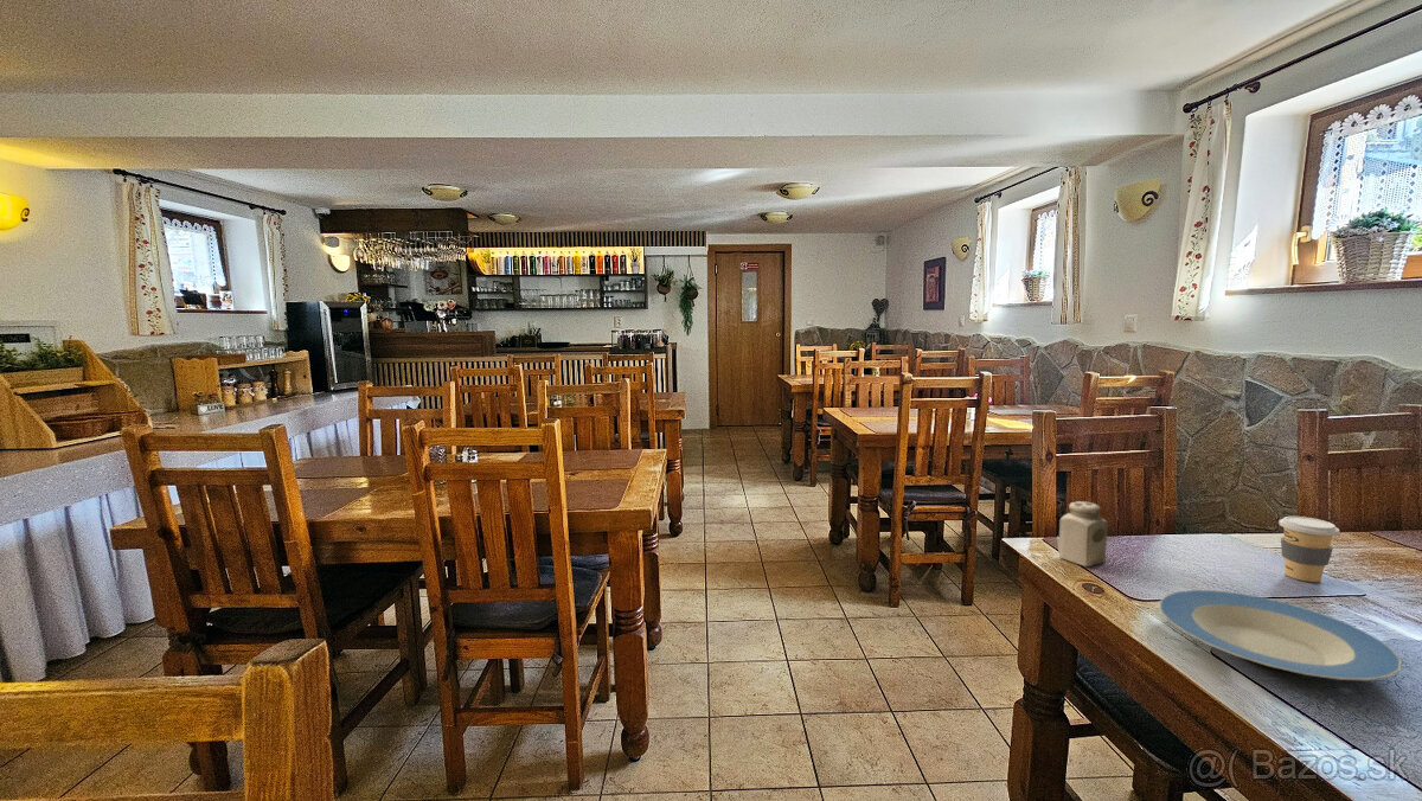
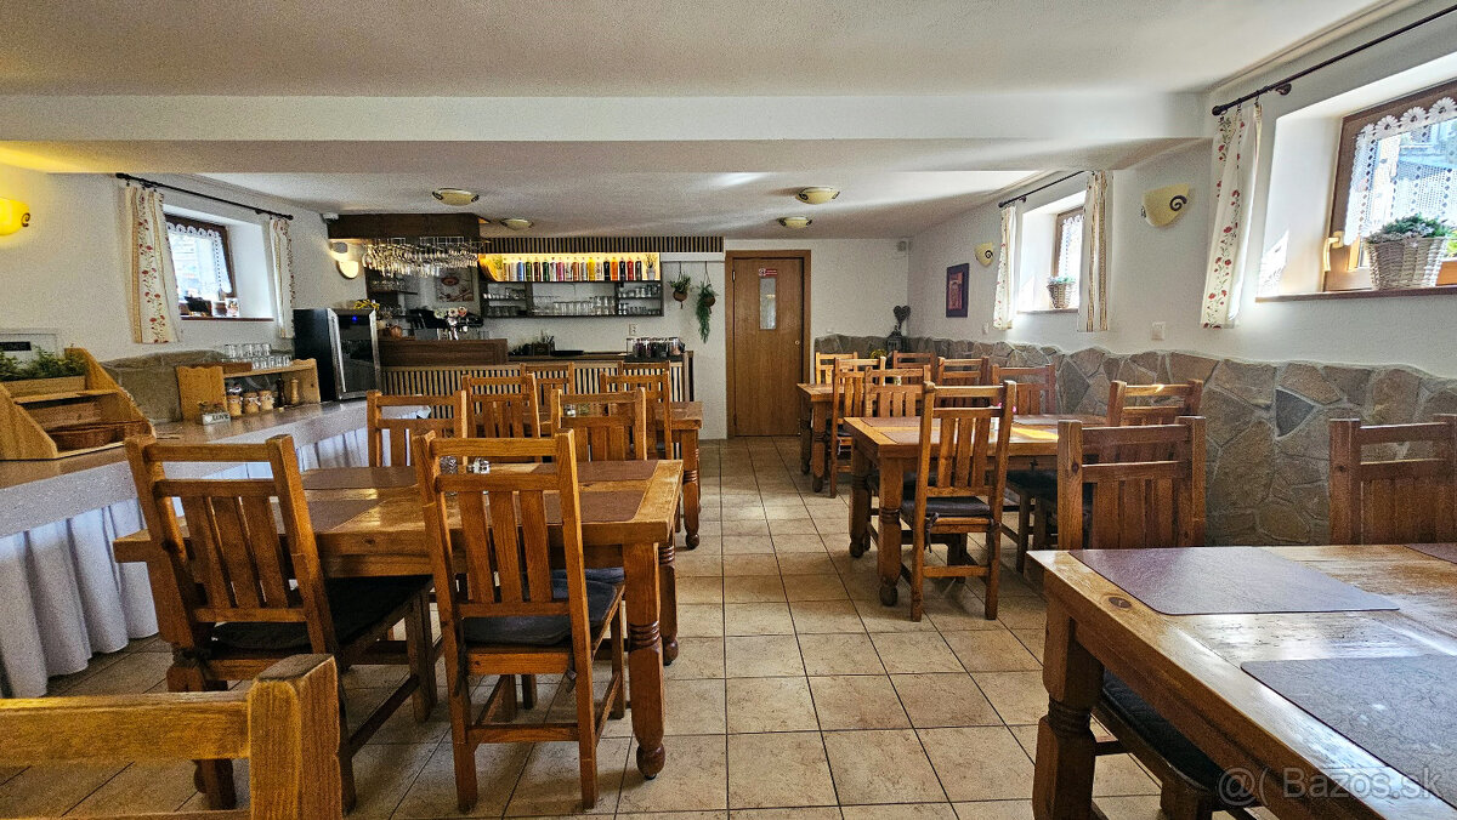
- plate (1267, 637)
- coffee cup (1306, 549)
- salt shaker (1082, 531)
